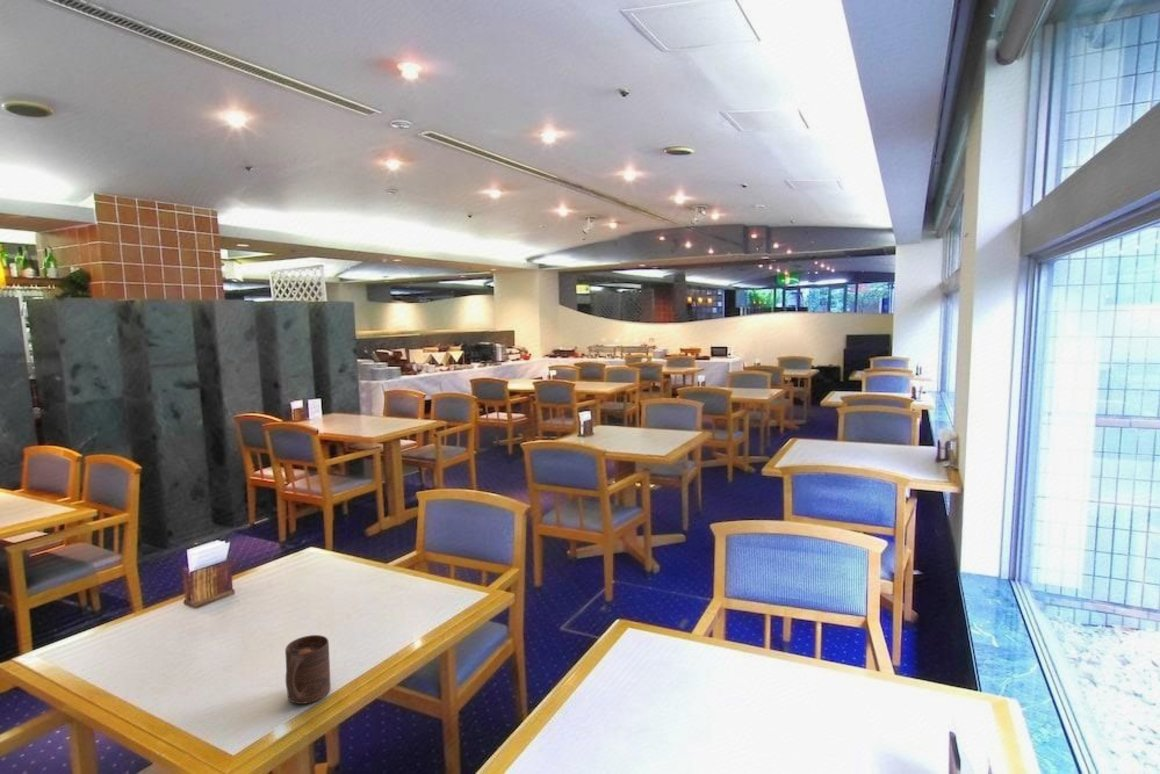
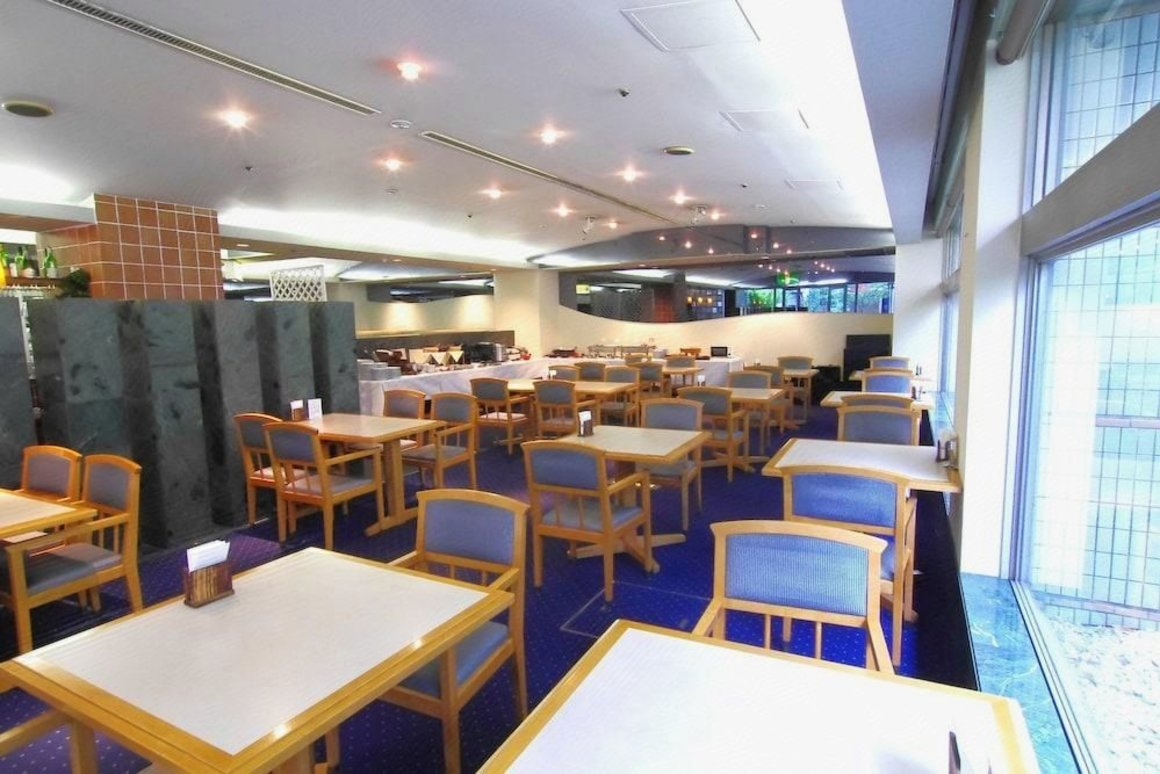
- cup (307, 672)
